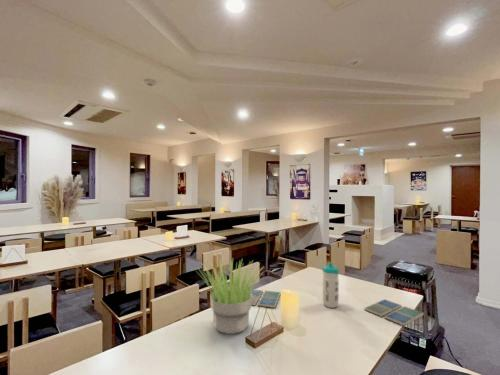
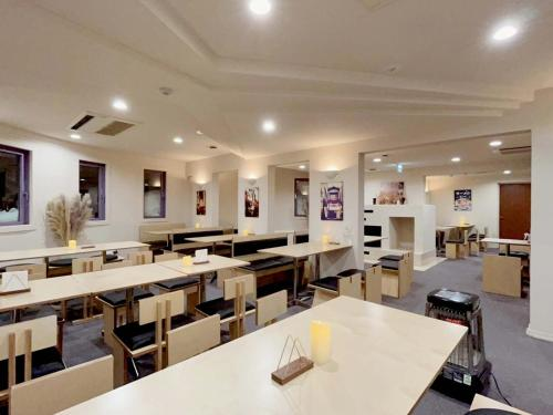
- drink coaster (393, 310)
- drink coaster (261, 297)
- potted plant (230, 296)
- water bottle (330, 283)
